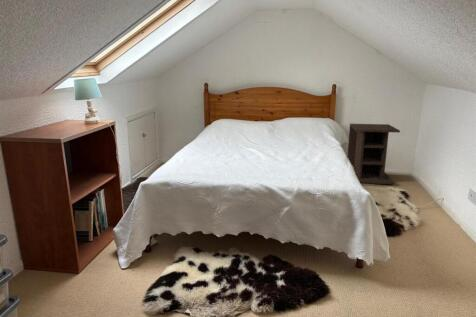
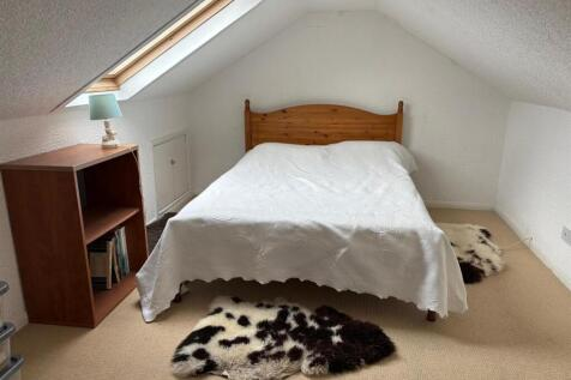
- nightstand (370, 152)
